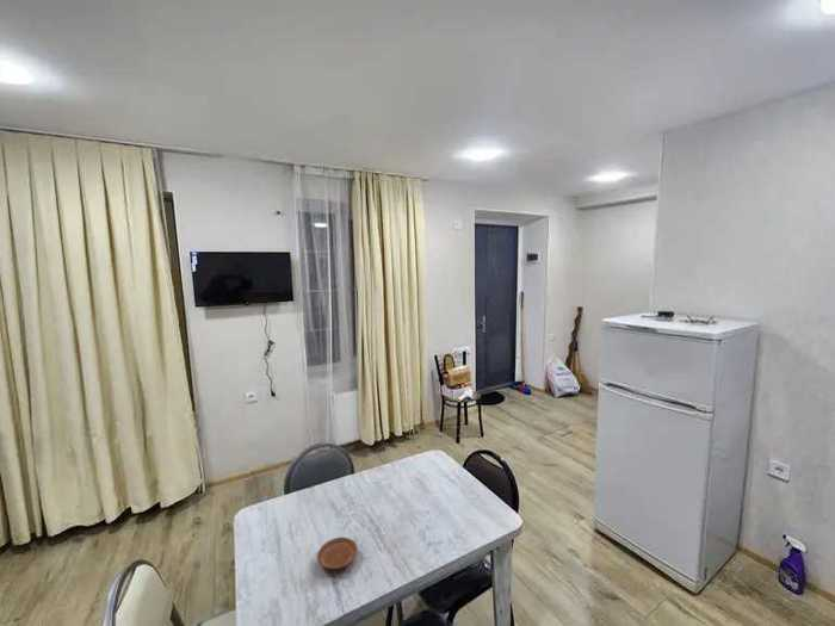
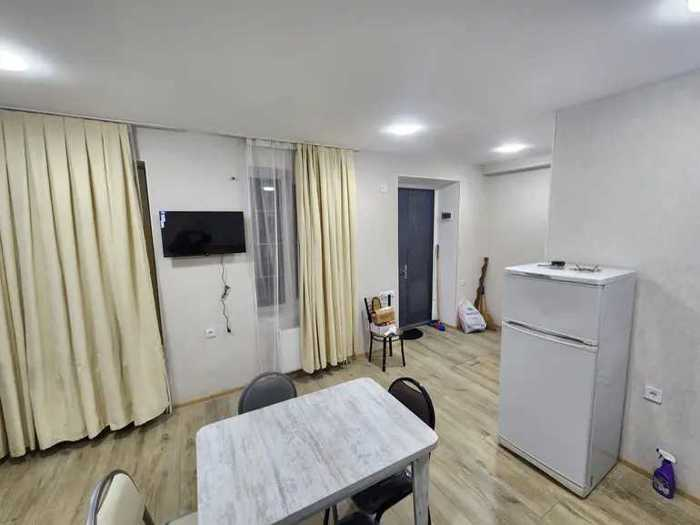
- plate (338, 556)
